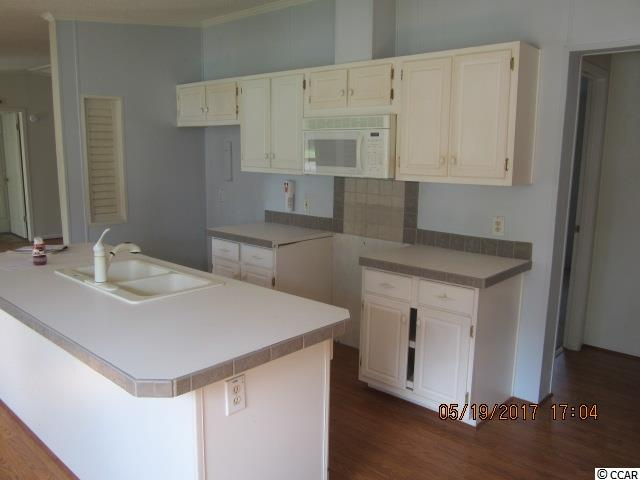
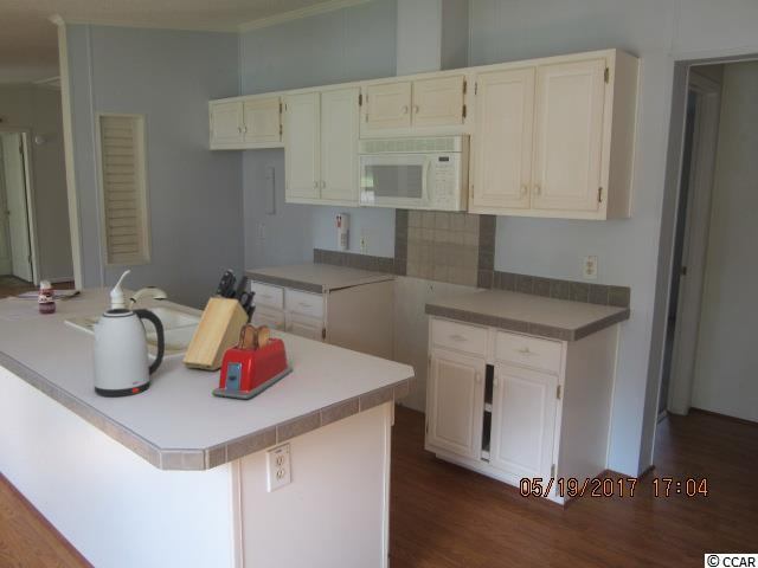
+ toaster (255, 353)
+ kettle (129, 347)
+ knife block (221, 316)
